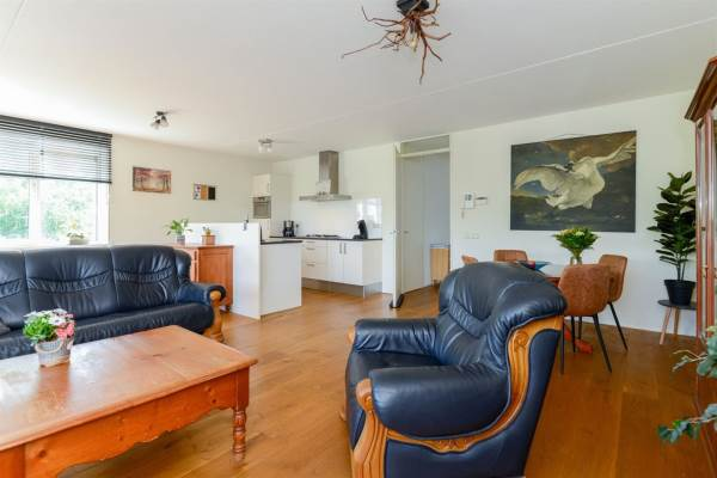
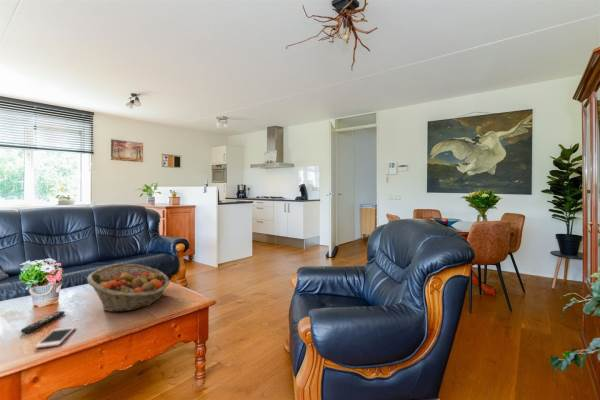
+ fruit basket (131, 284)
+ remote control (44, 321)
+ cell phone (56, 336)
